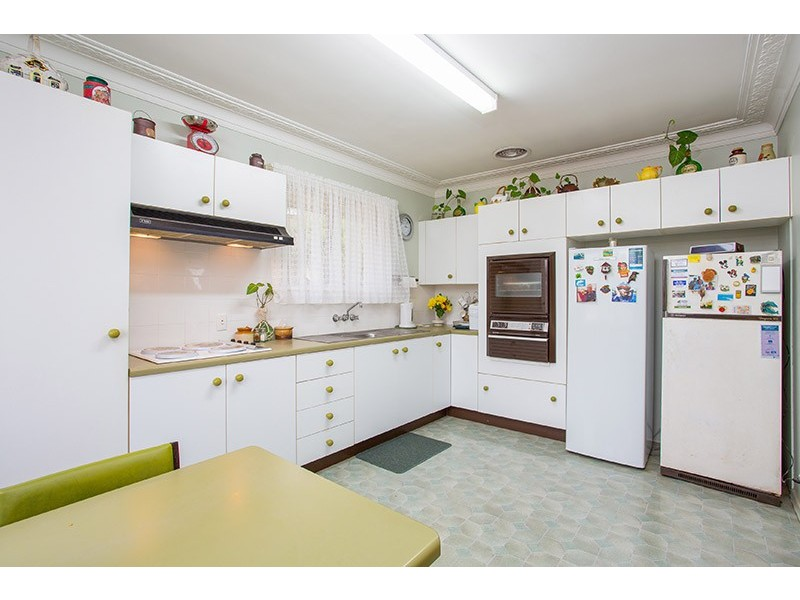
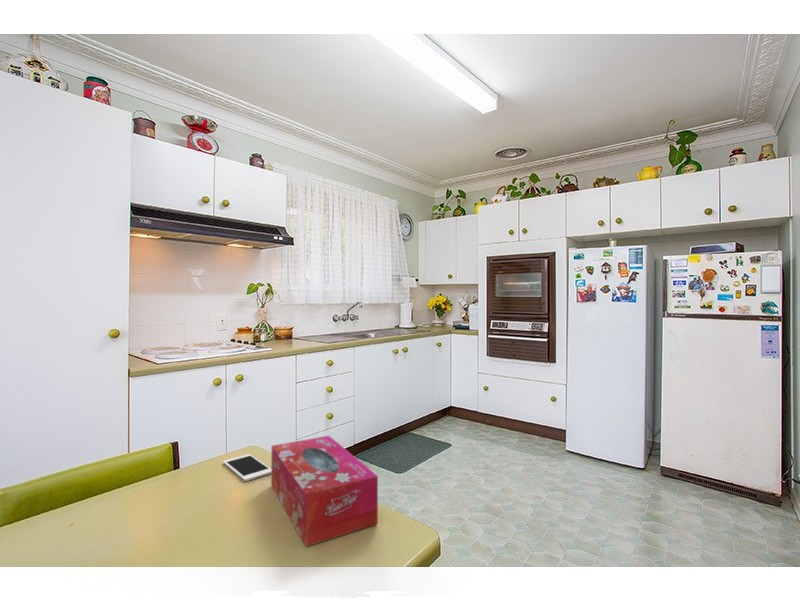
+ tissue box (319, 481)
+ cell phone (247, 466)
